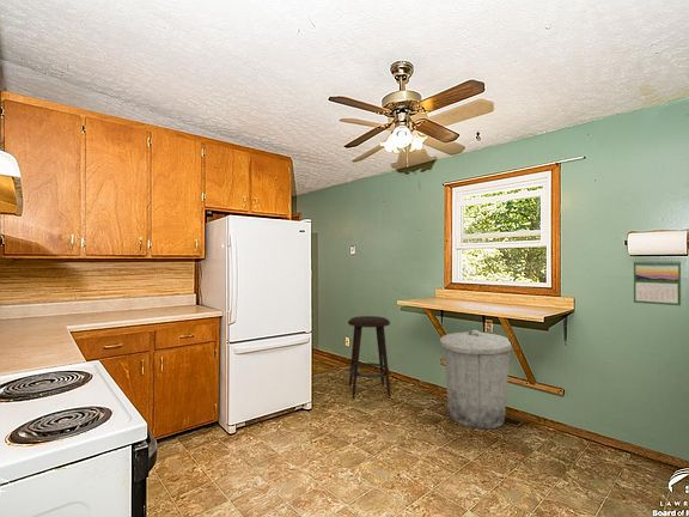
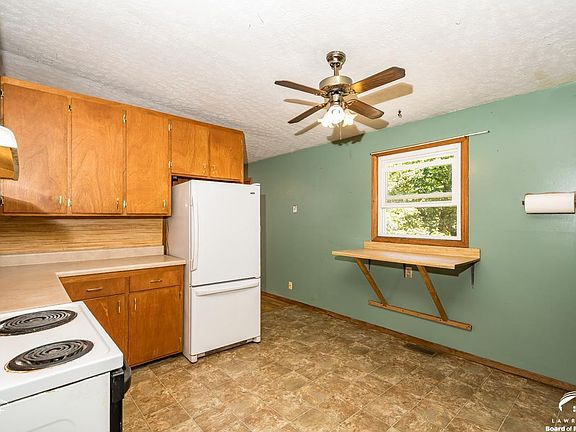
- trash can (475, 373)
- calendar (656, 281)
- stool (368, 363)
